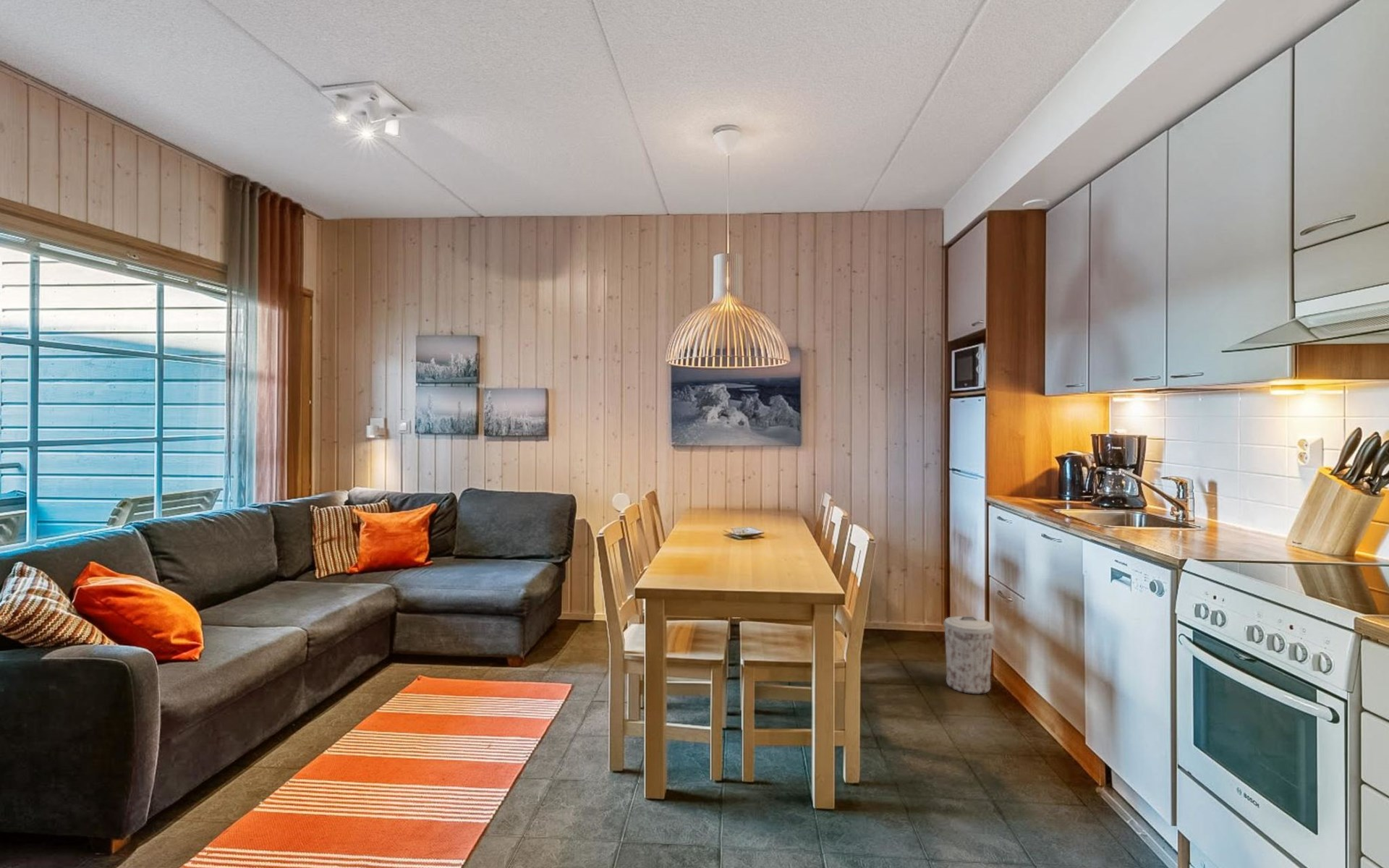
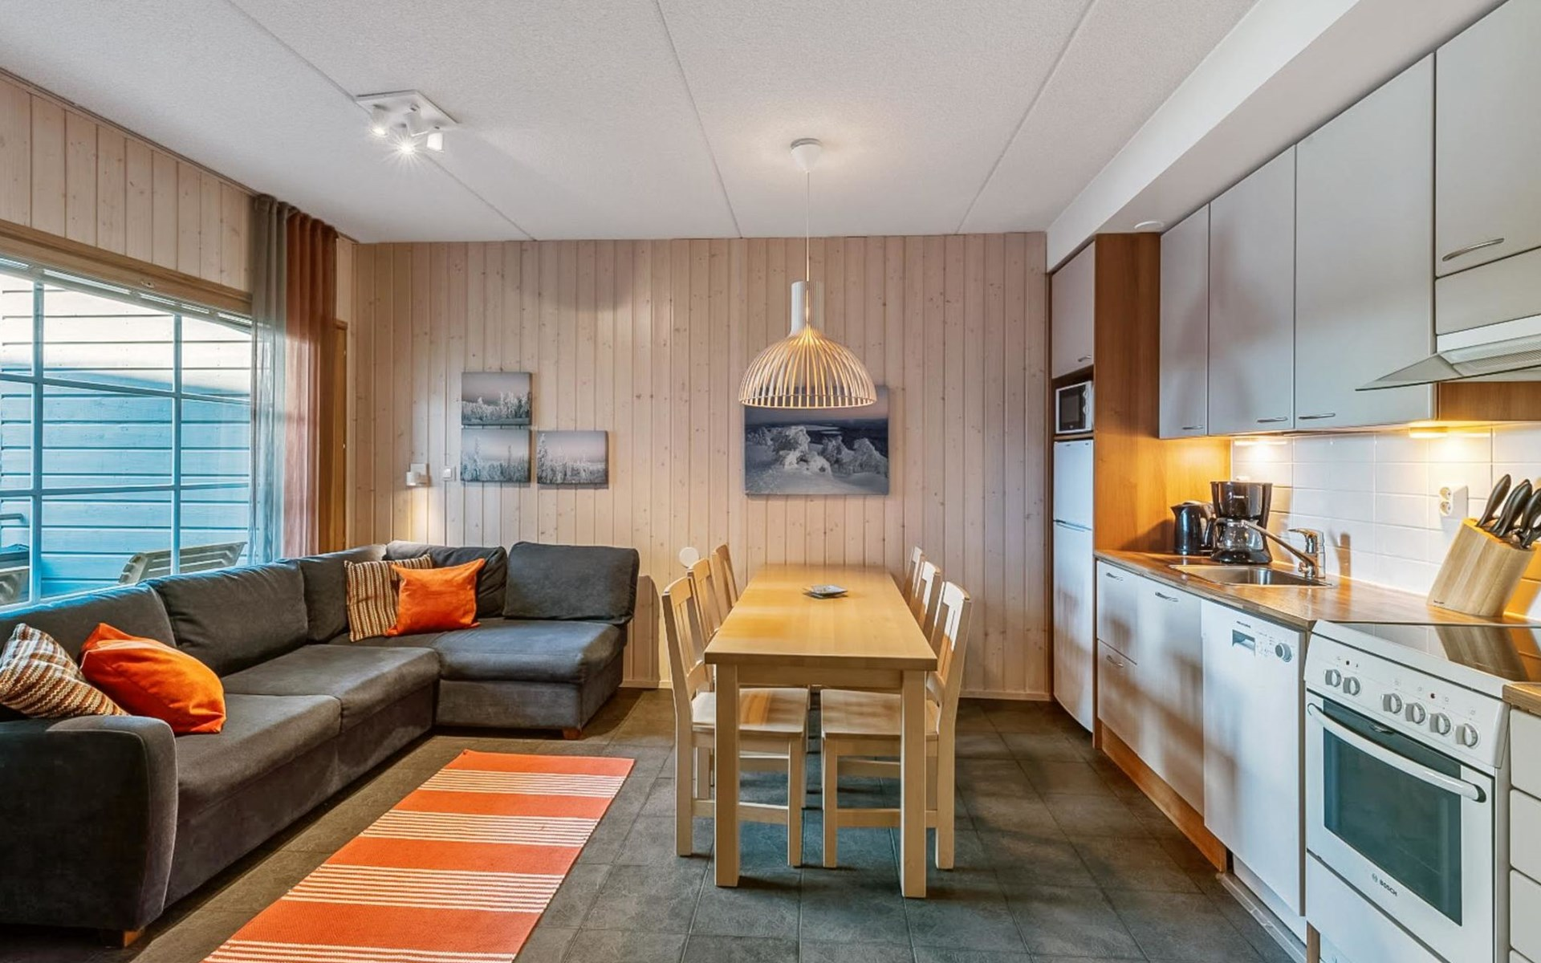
- trash can (968, 651)
